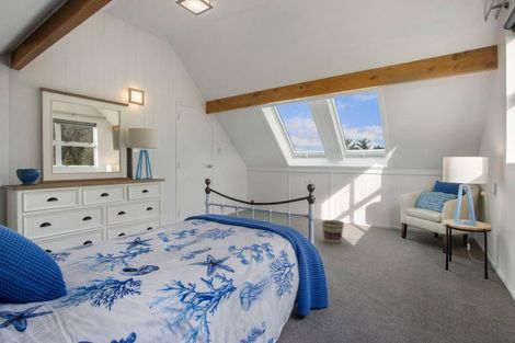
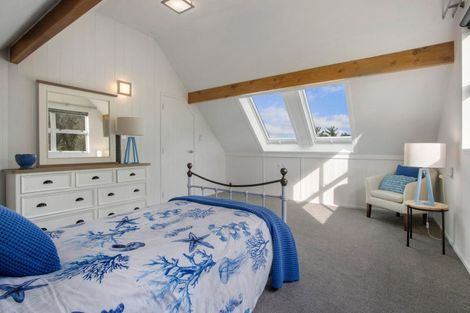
- basket (332, 231)
